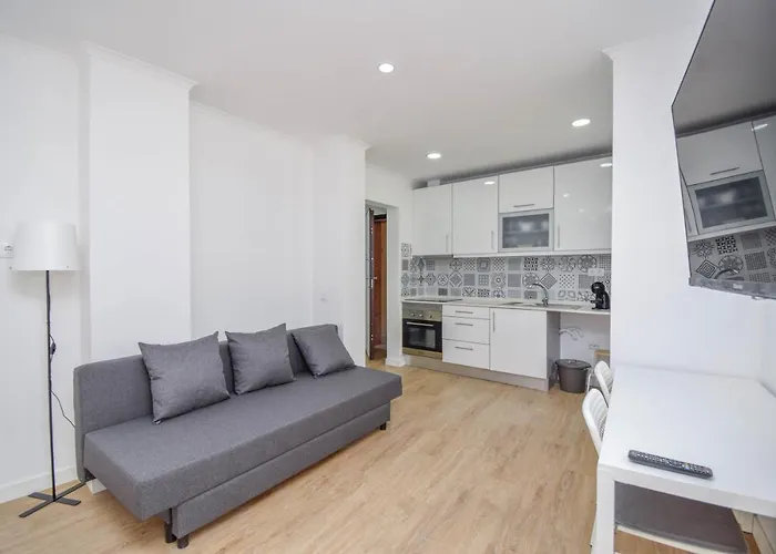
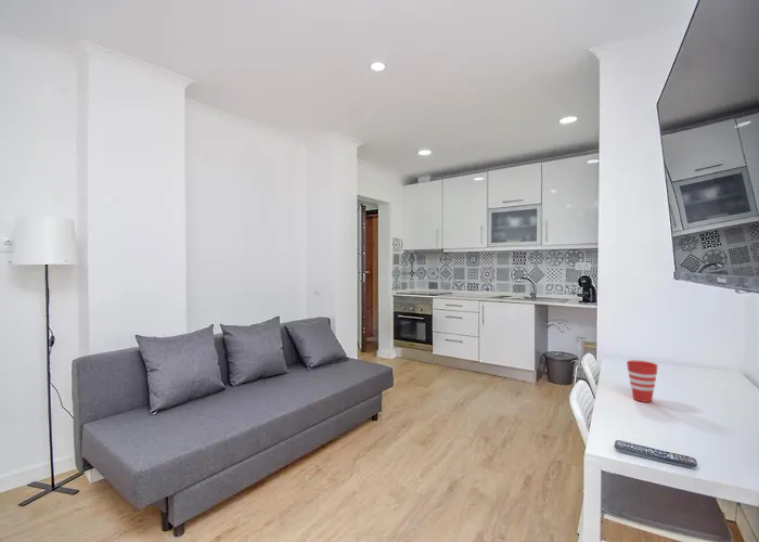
+ cup (642, 380)
